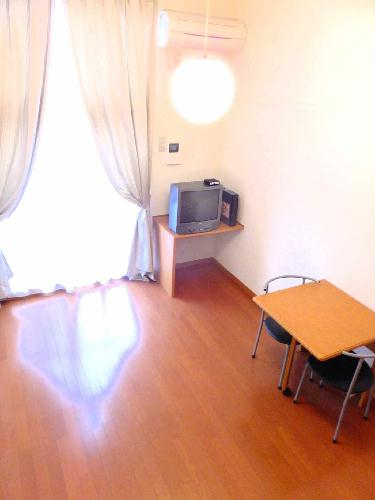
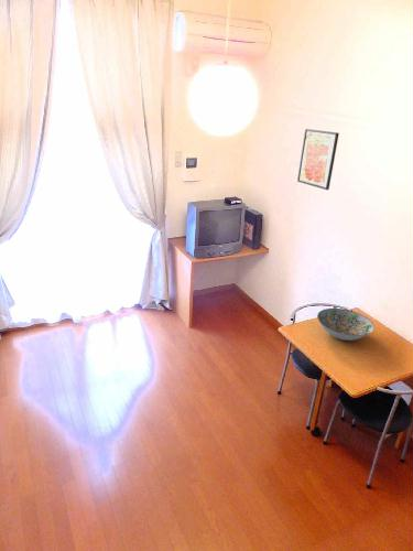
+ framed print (316, 159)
+ decorative bowl (343, 327)
